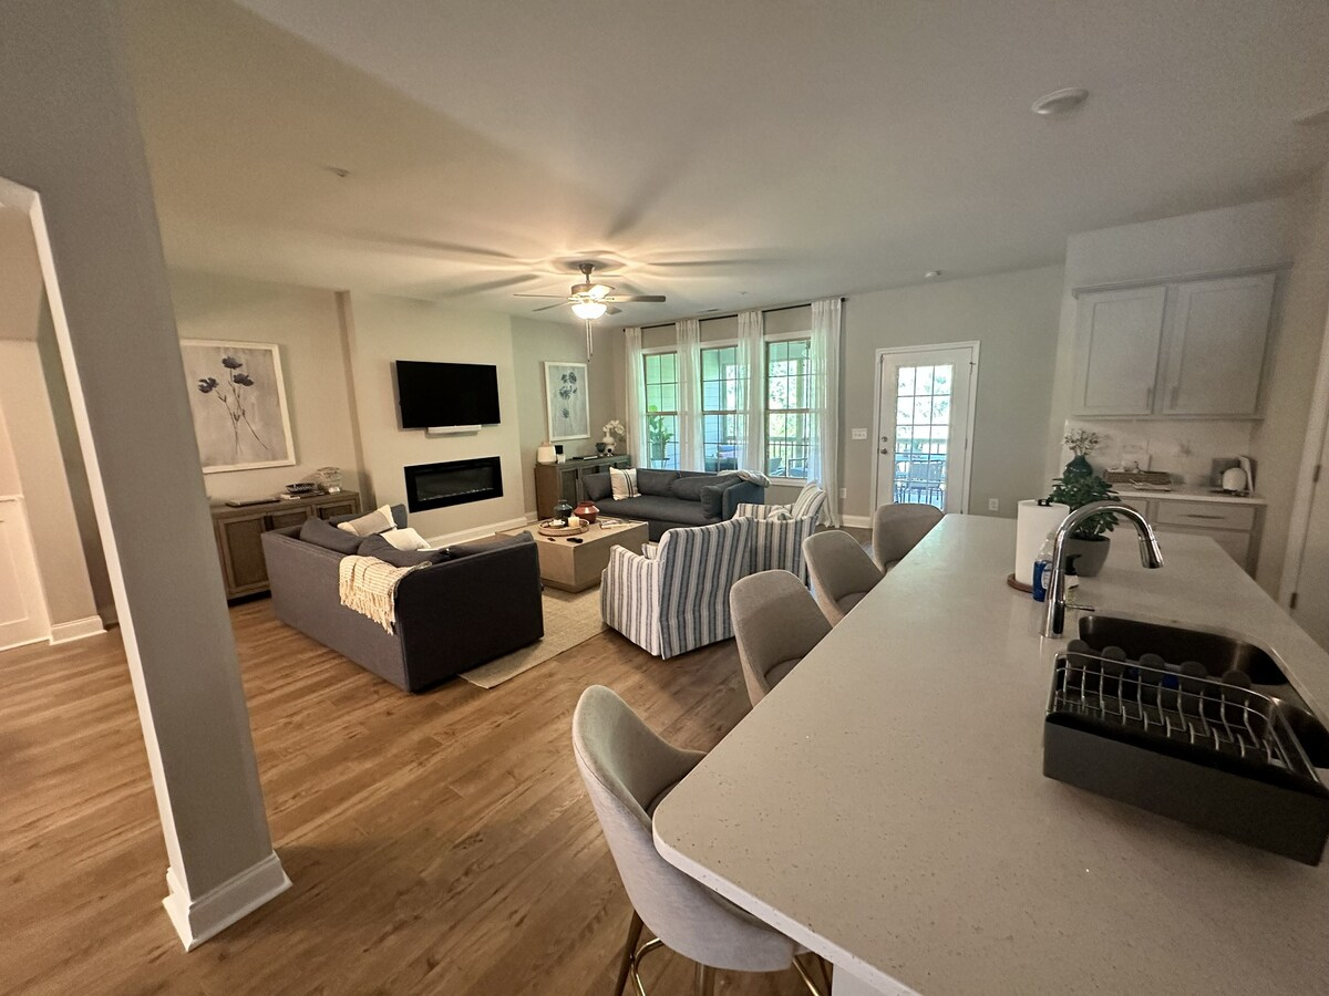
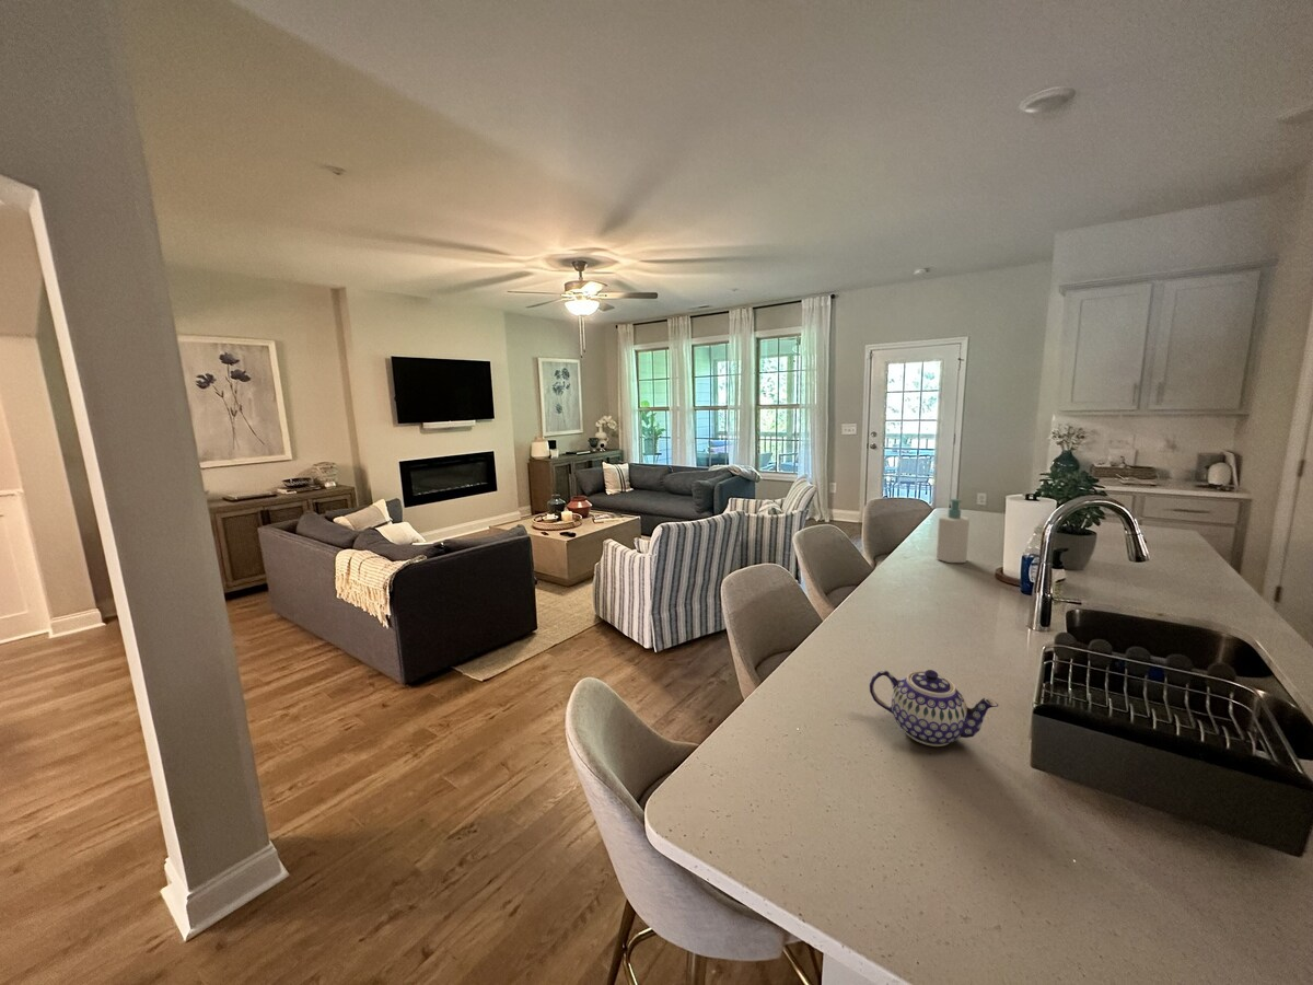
+ soap bottle (953, 530)
+ teapot (929, 702)
